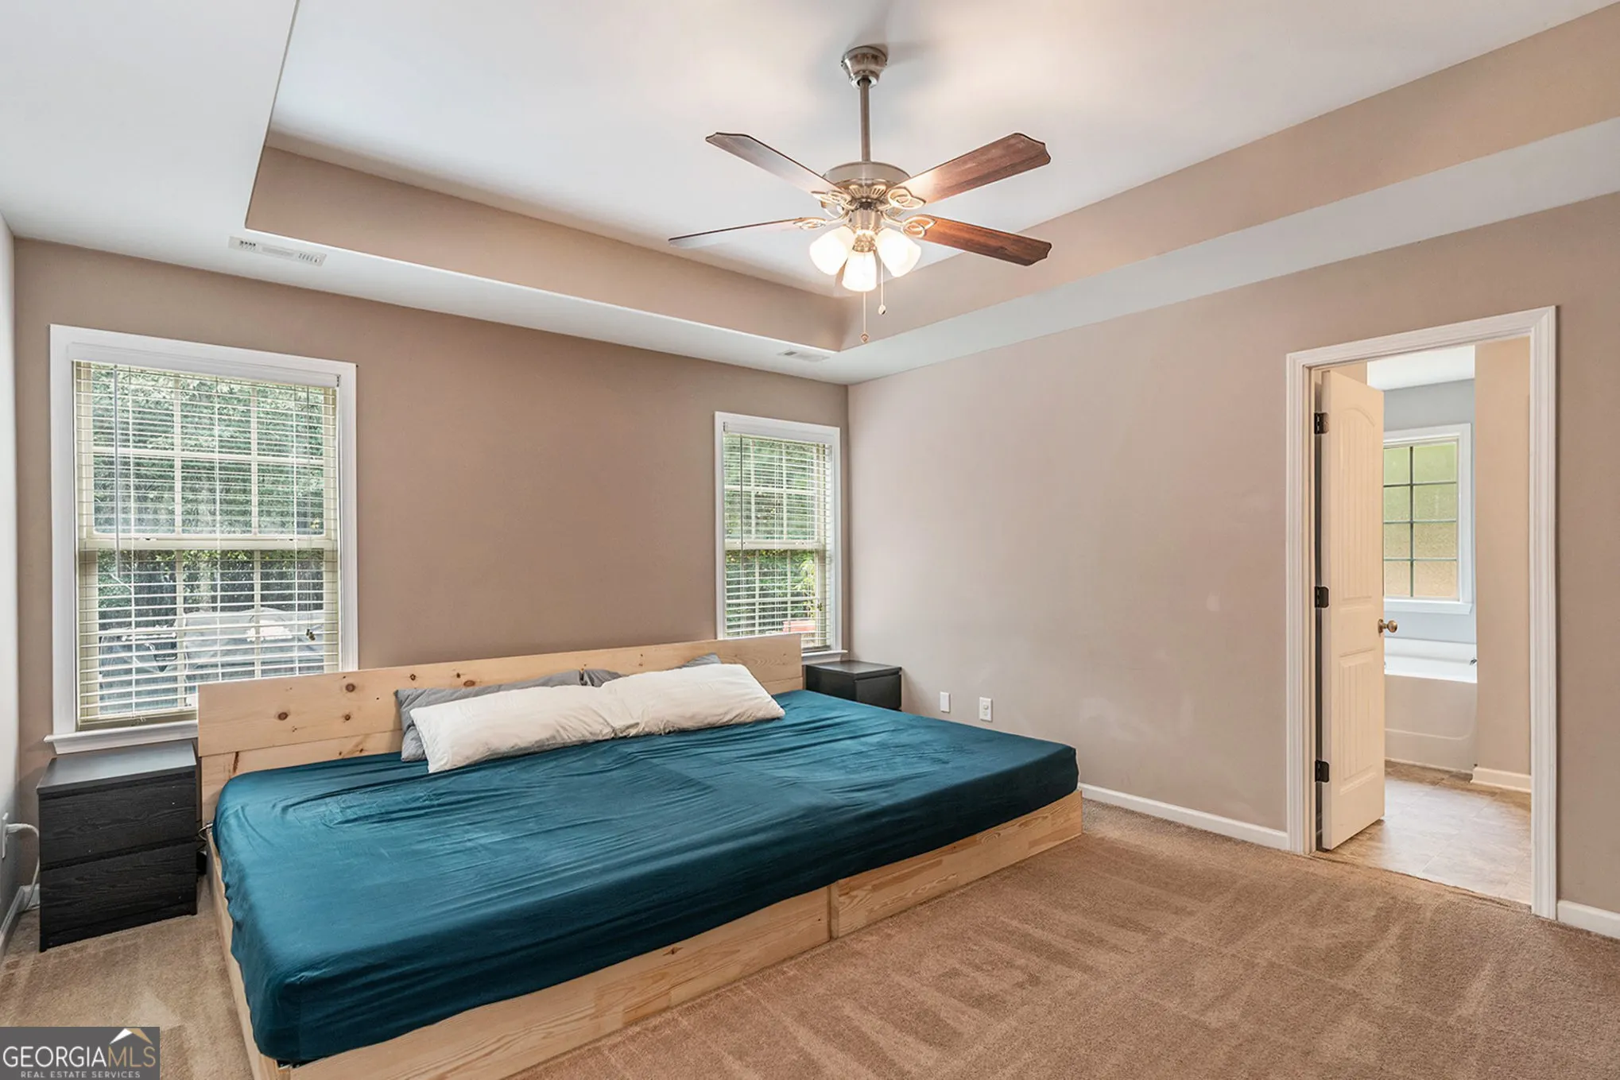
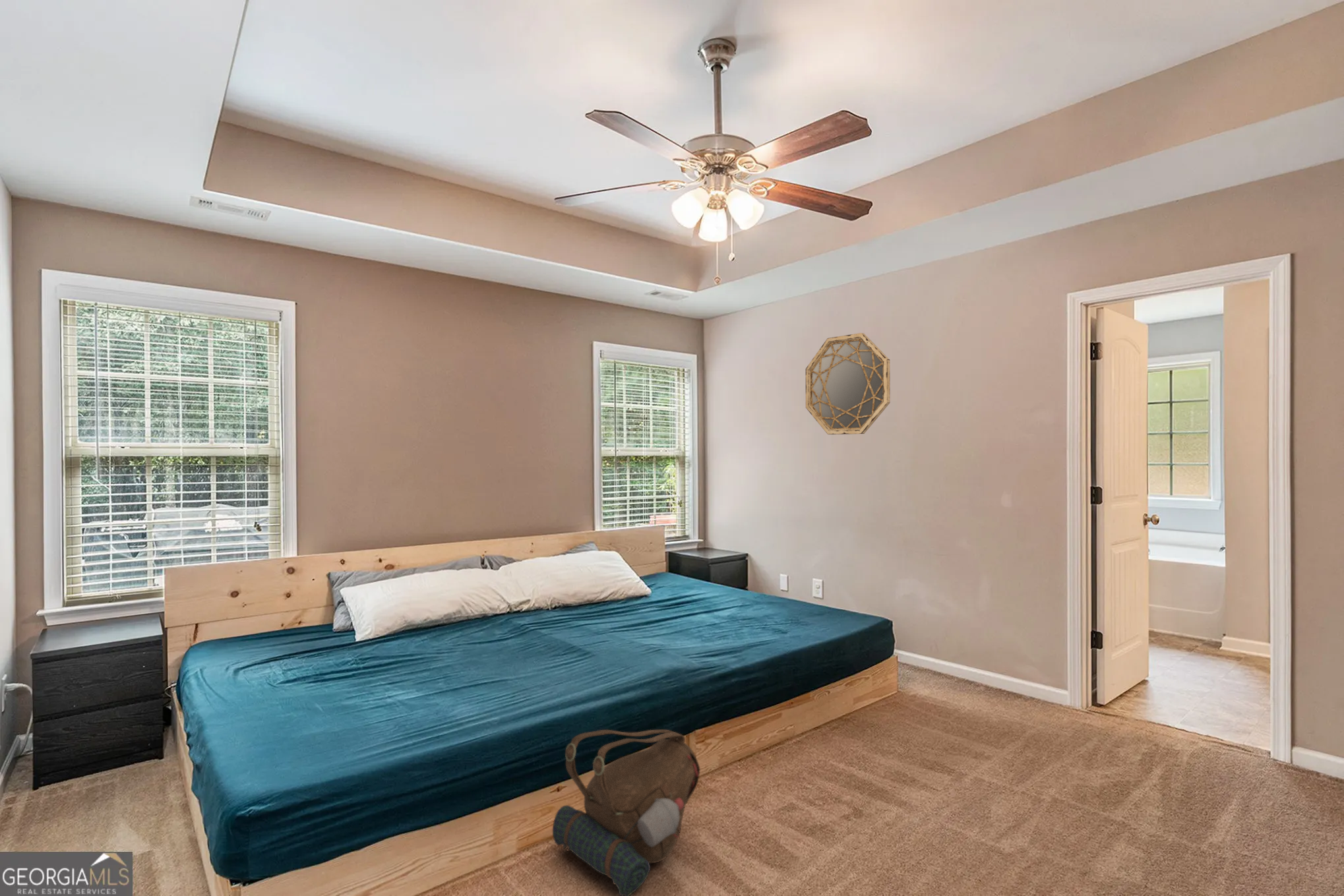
+ home mirror (845, 384)
+ backpack (636, 789)
